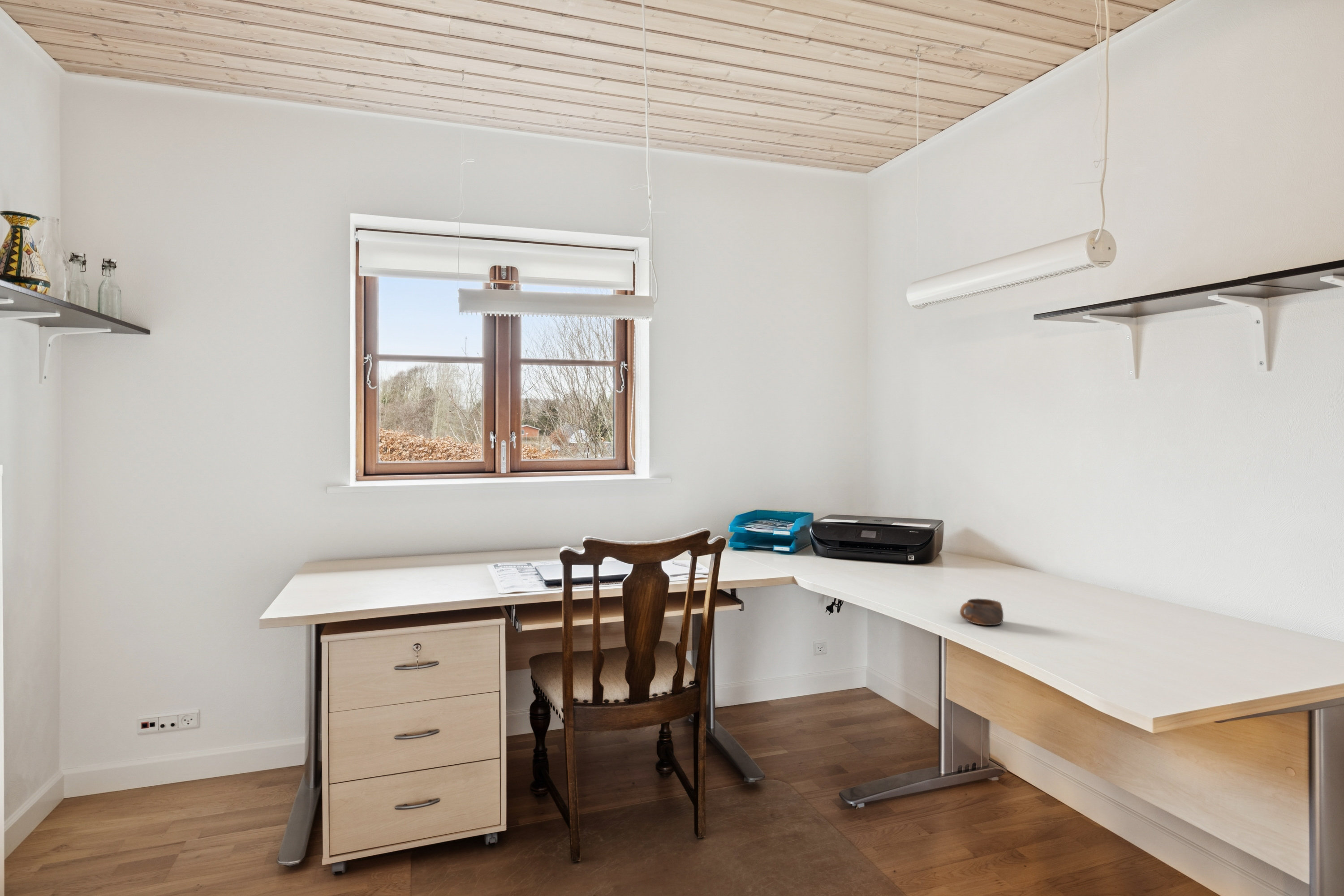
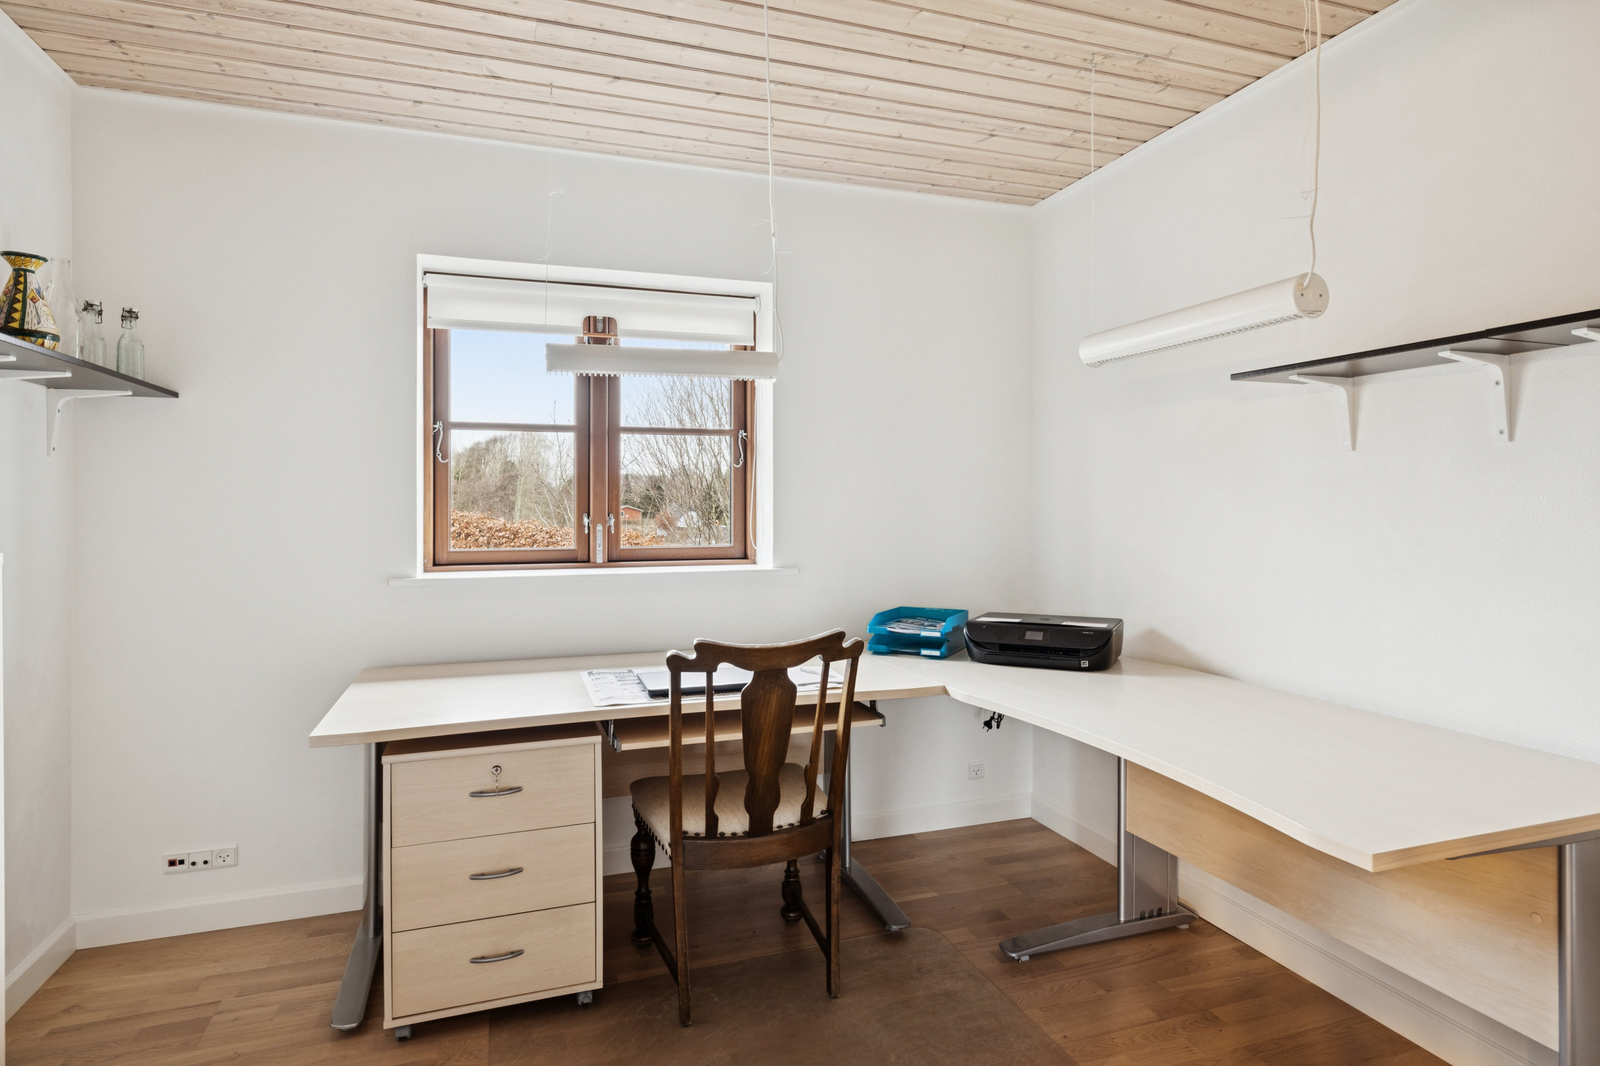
- cup (978, 612)
